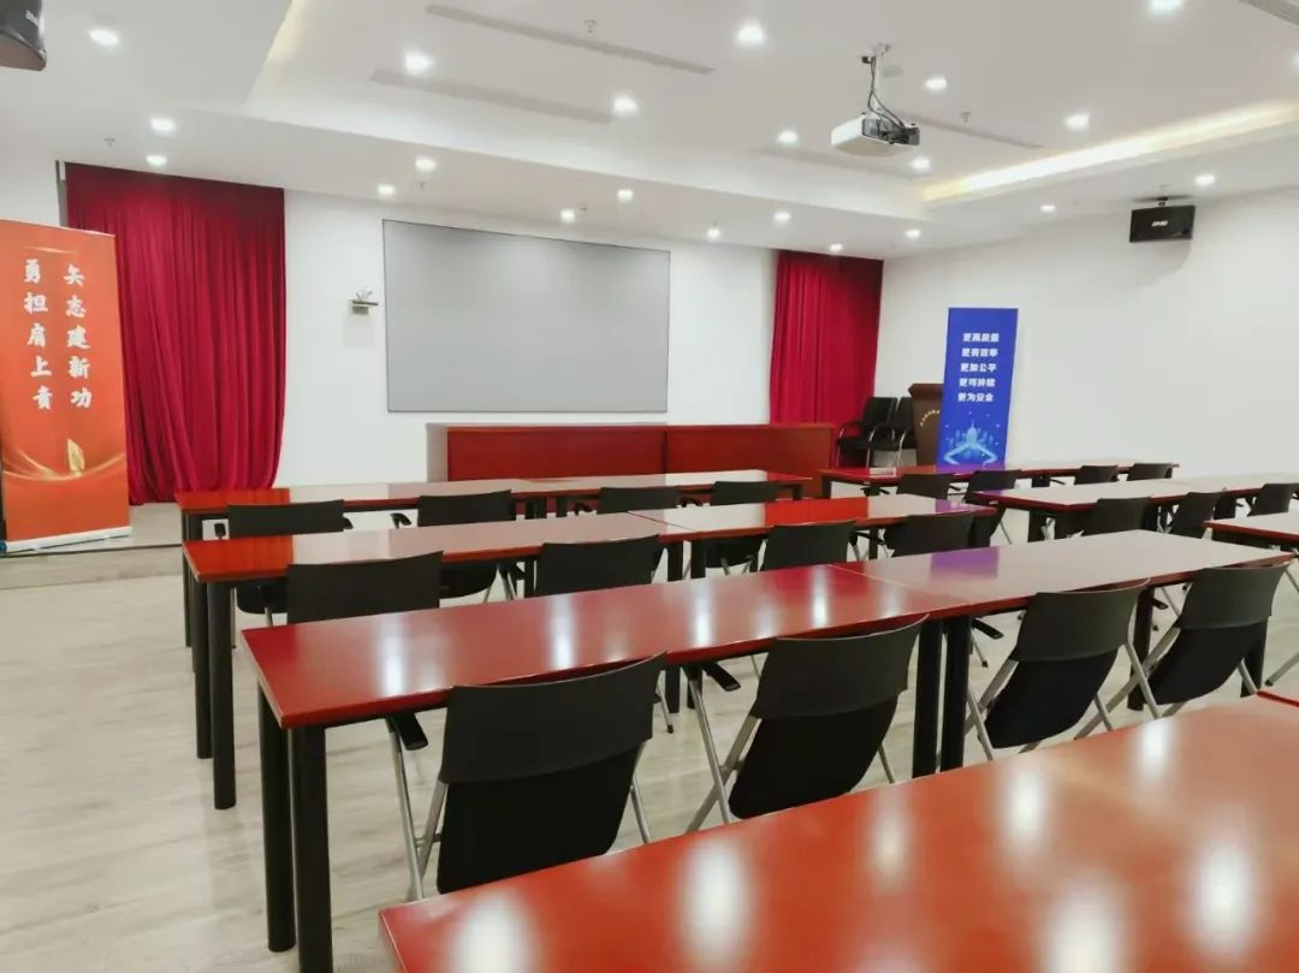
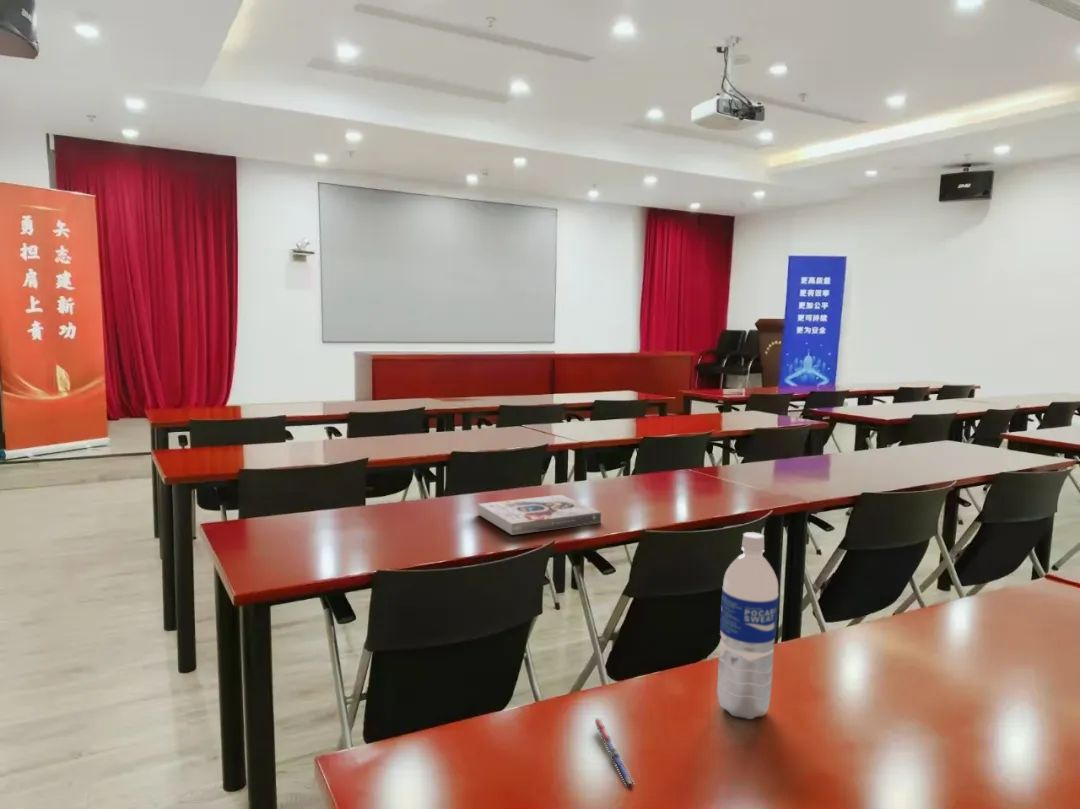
+ book (538, 513)
+ water bottle (748, 623)
+ pen (612, 749)
